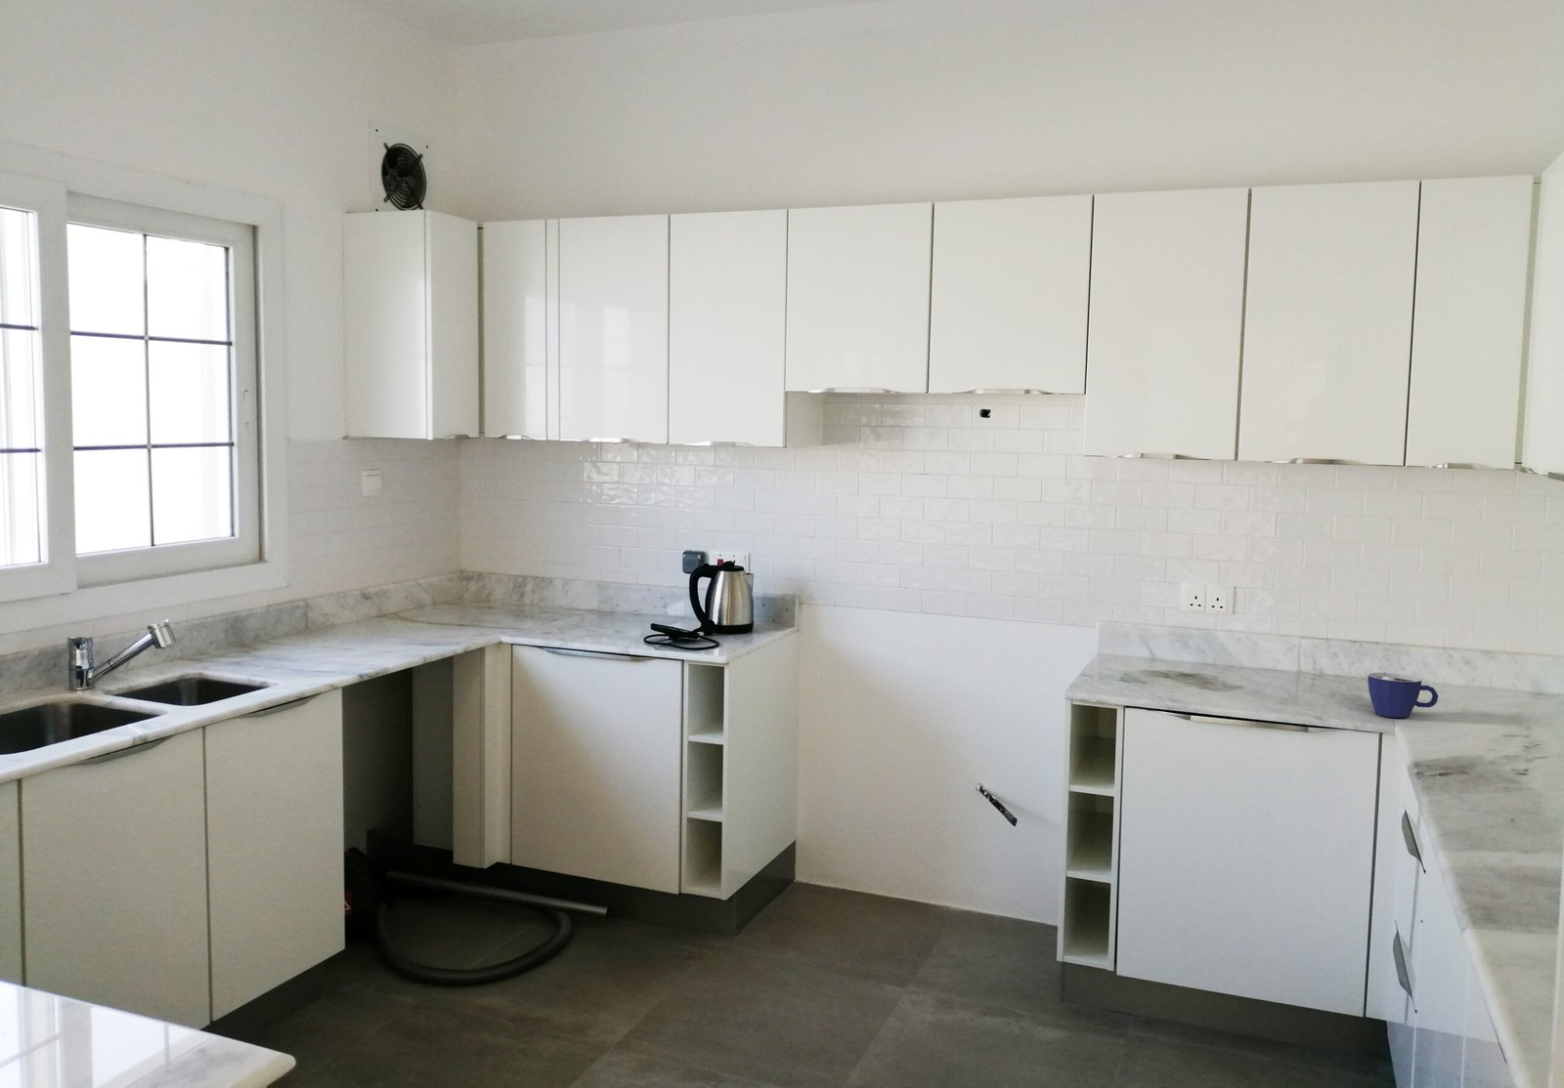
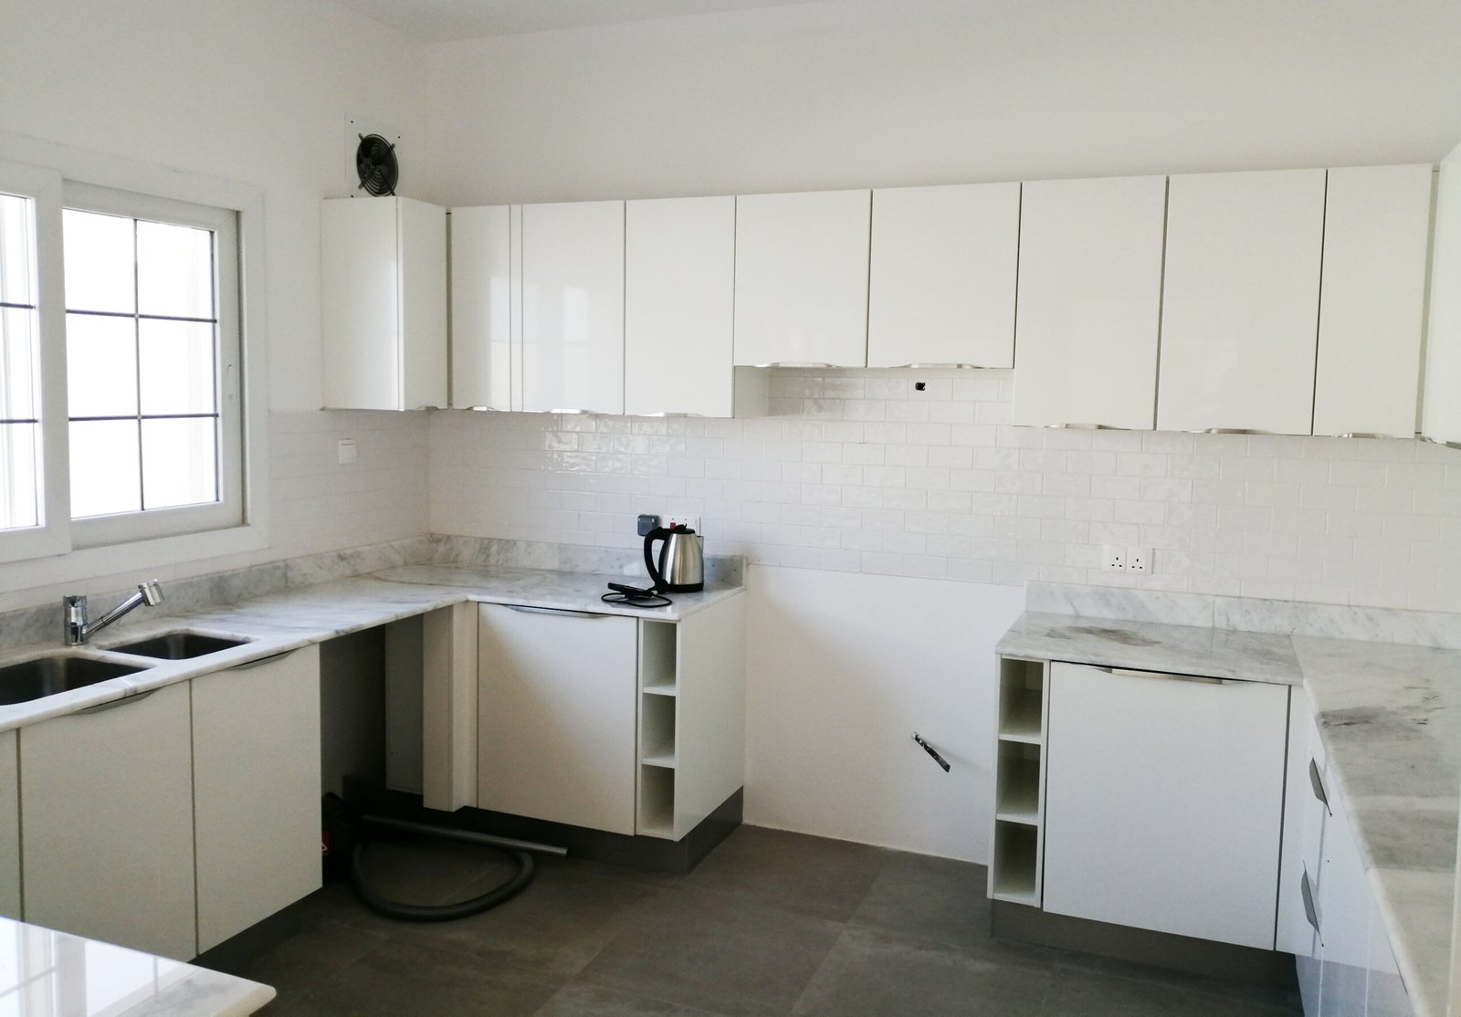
- cup (1401, 695)
